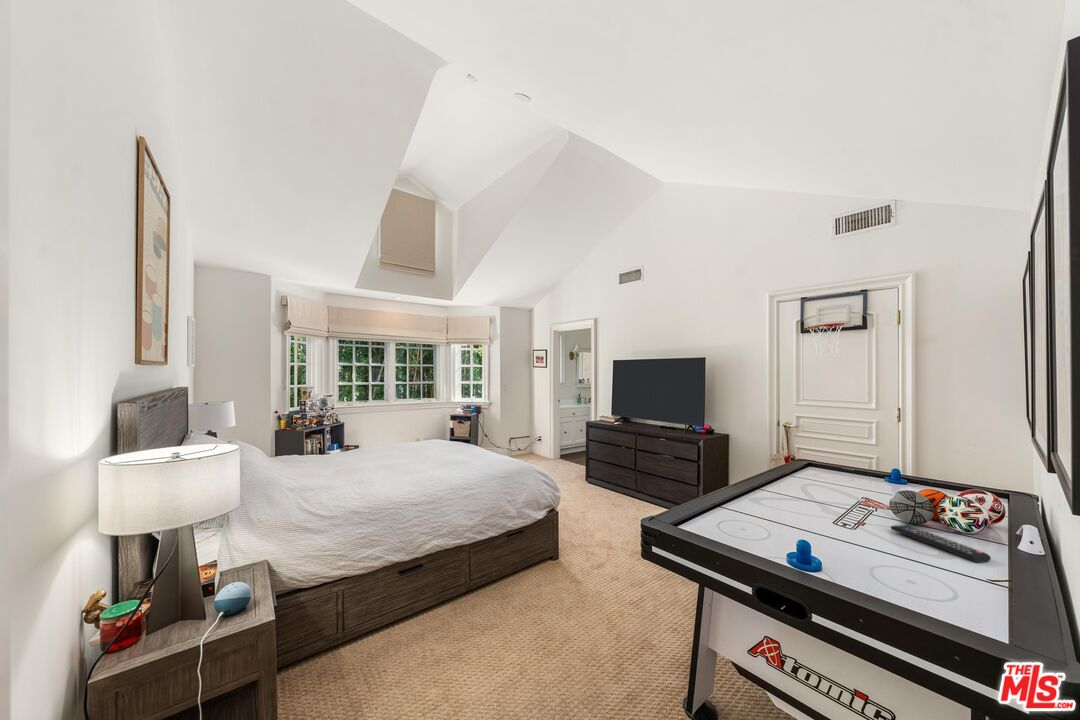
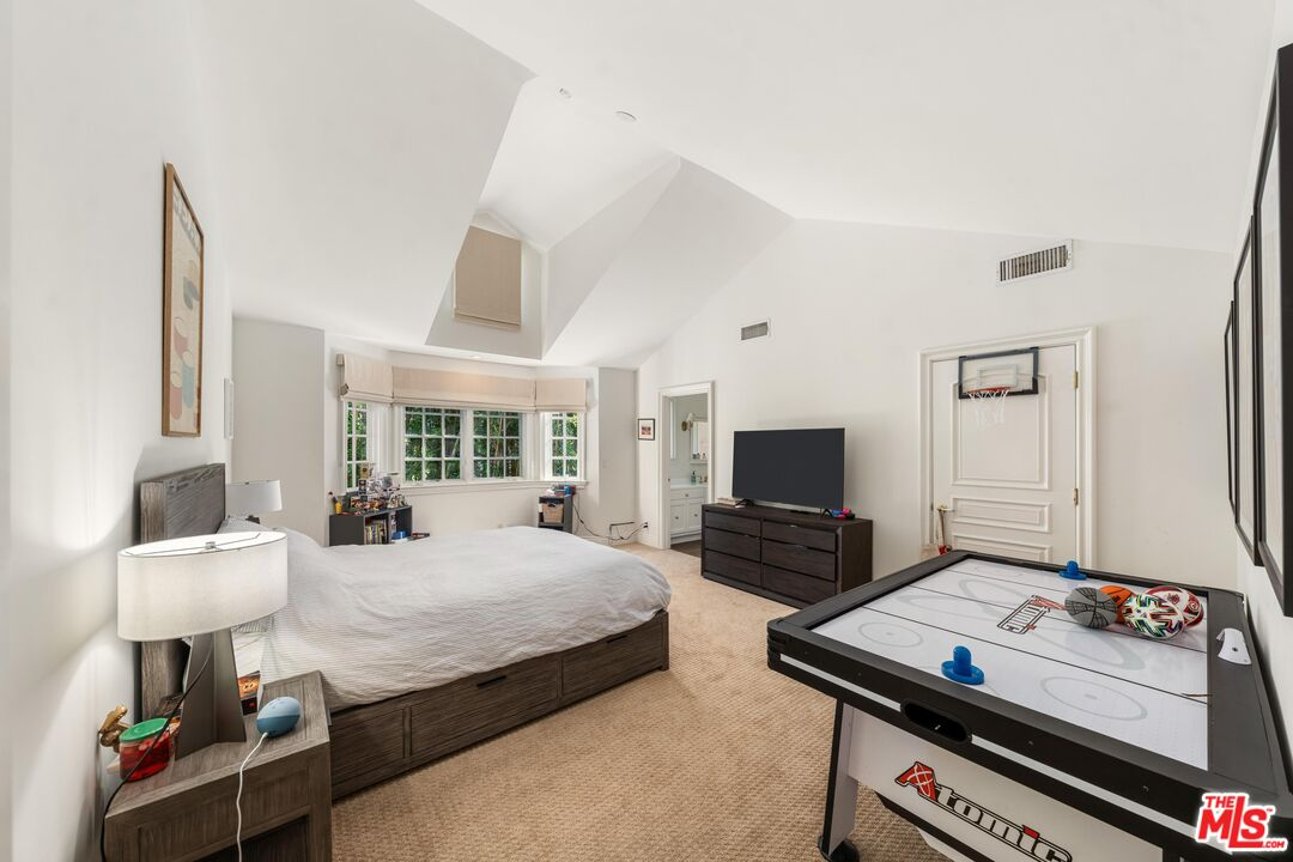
- remote control (936, 541)
